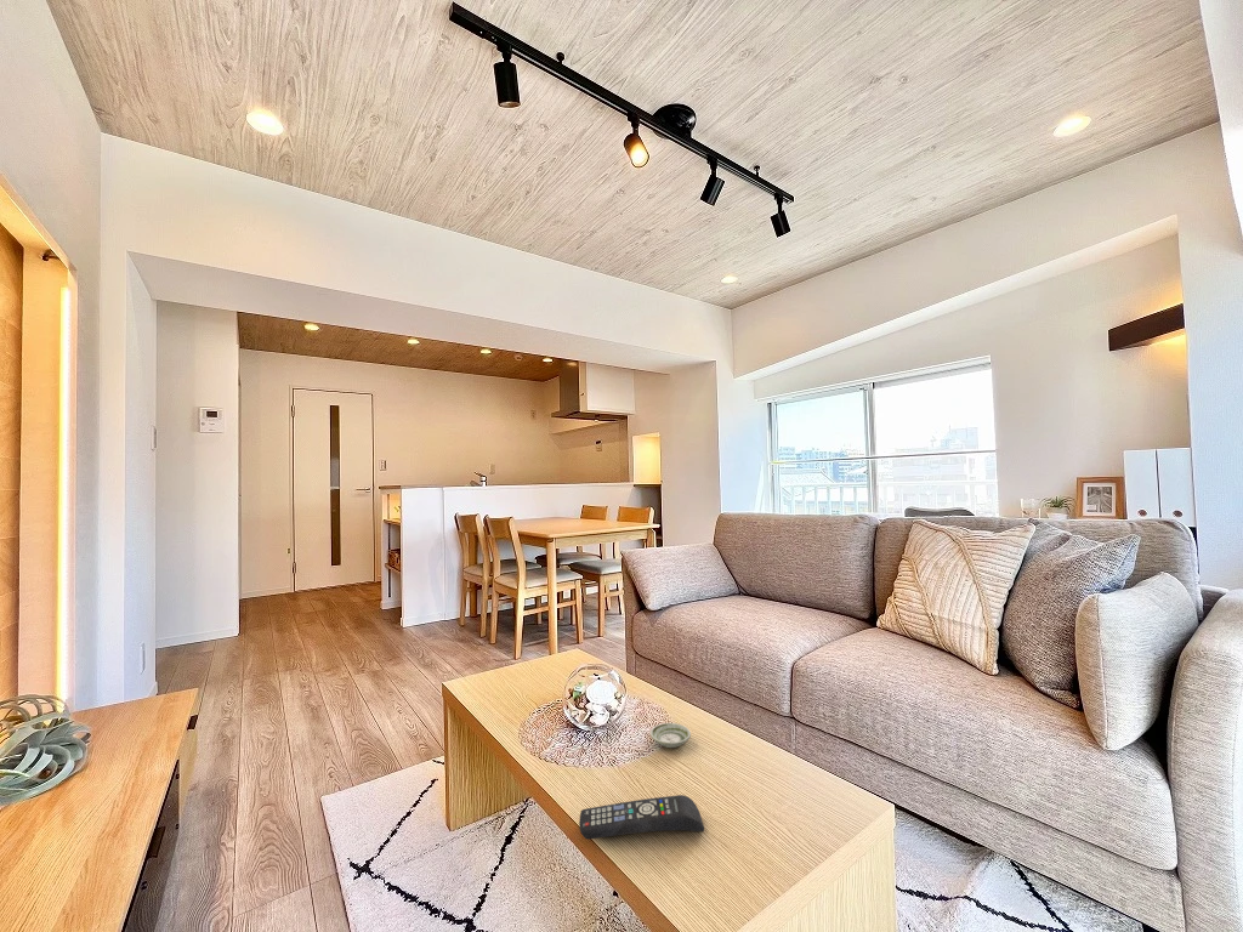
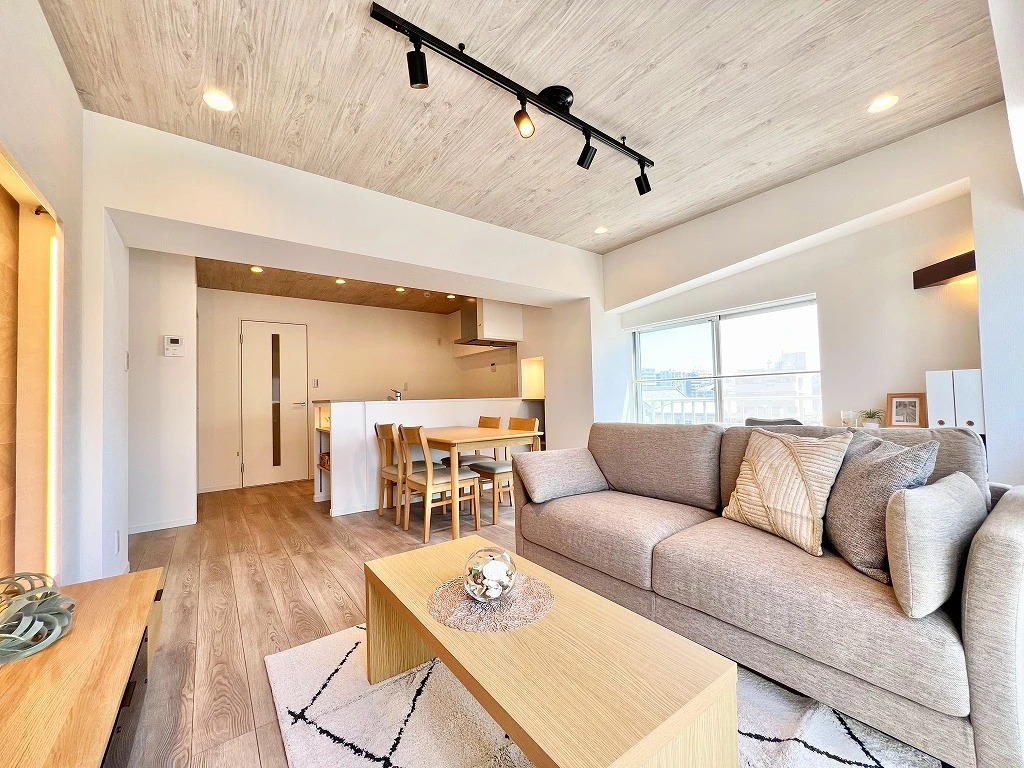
- saucer (670, 737)
- remote control (641, 817)
